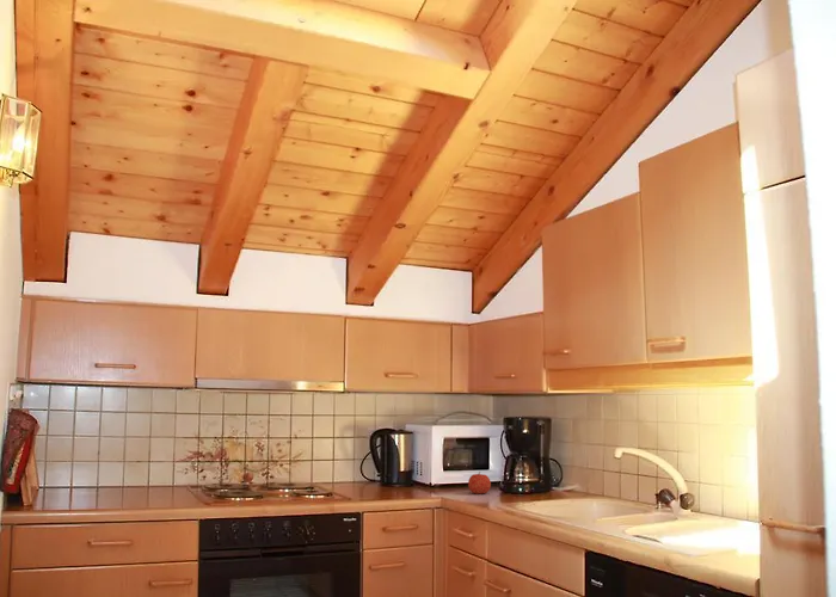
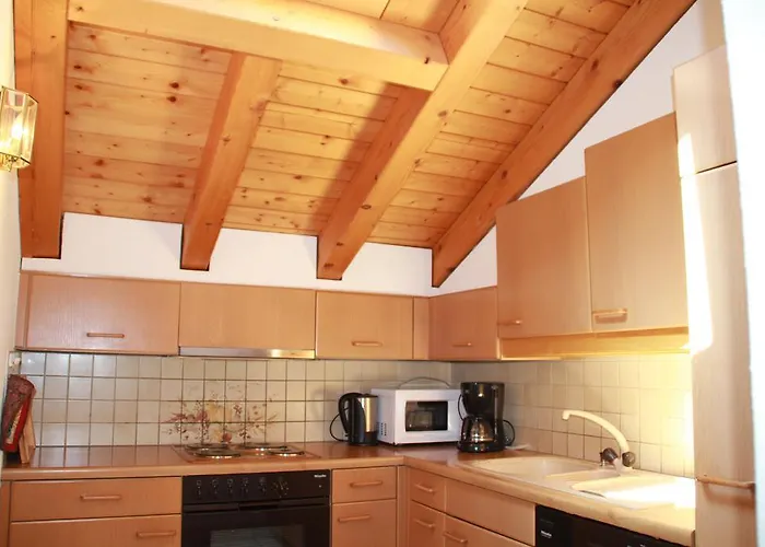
- fruit (479, 481)
